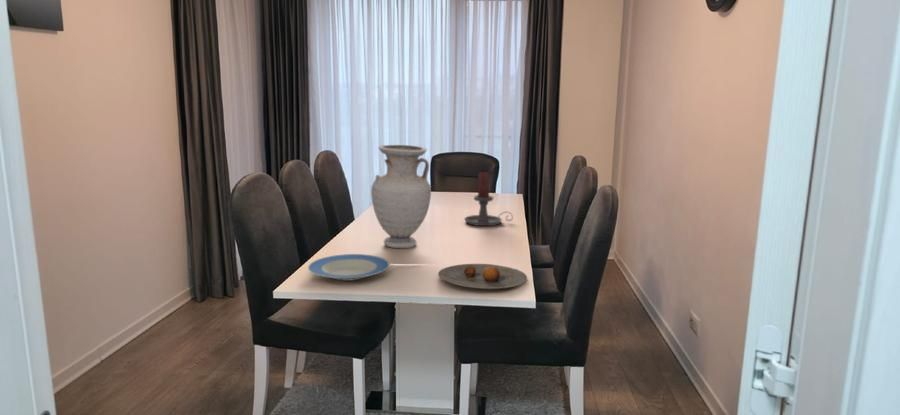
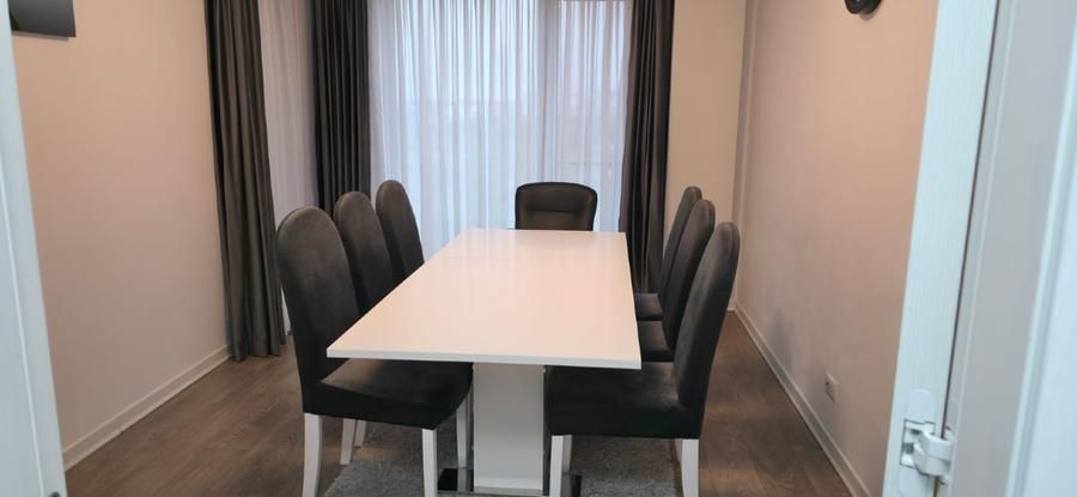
- candle holder (489, 197)
- plate (482, 271)
- vase (401, 196)
- plate (349, 269)
